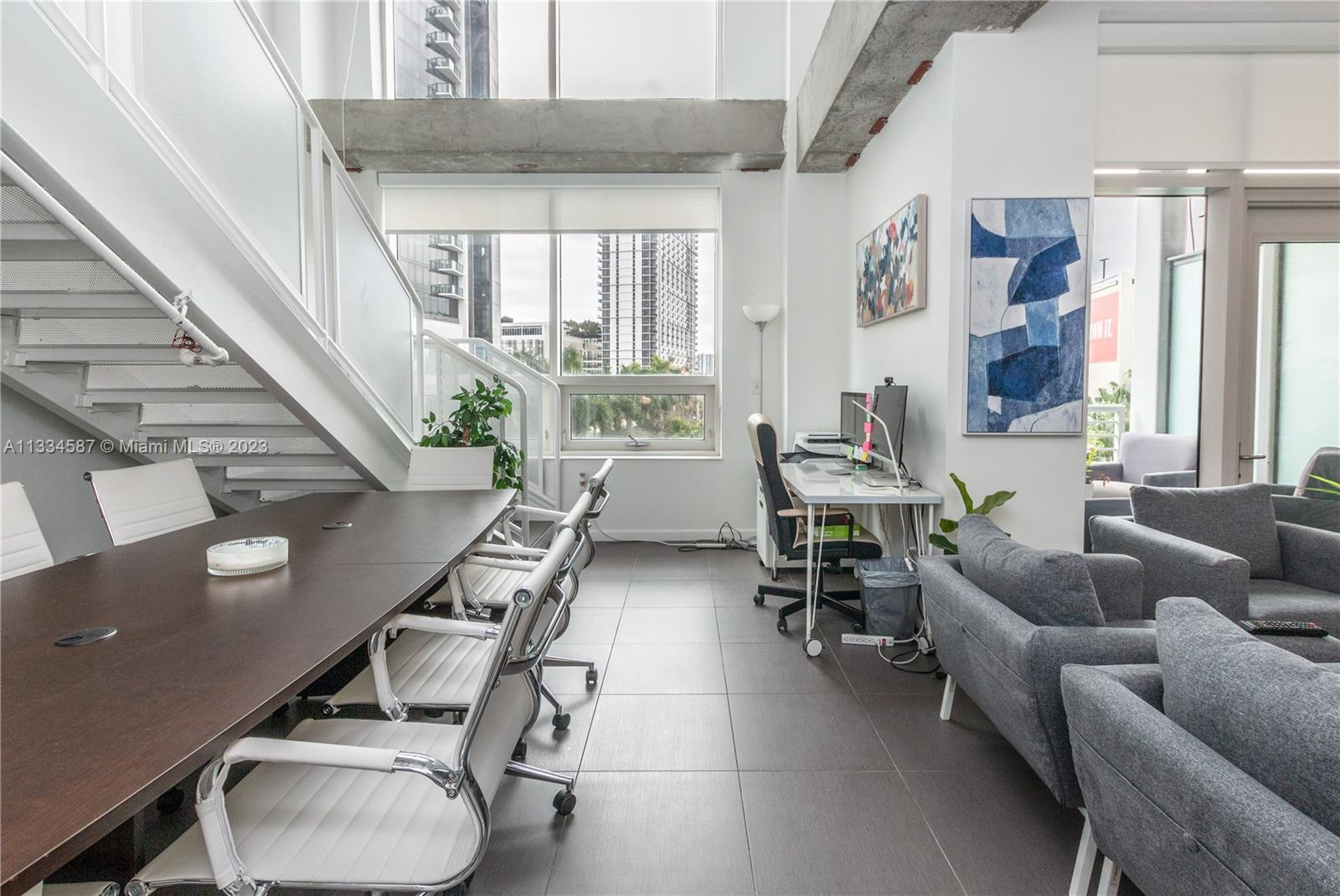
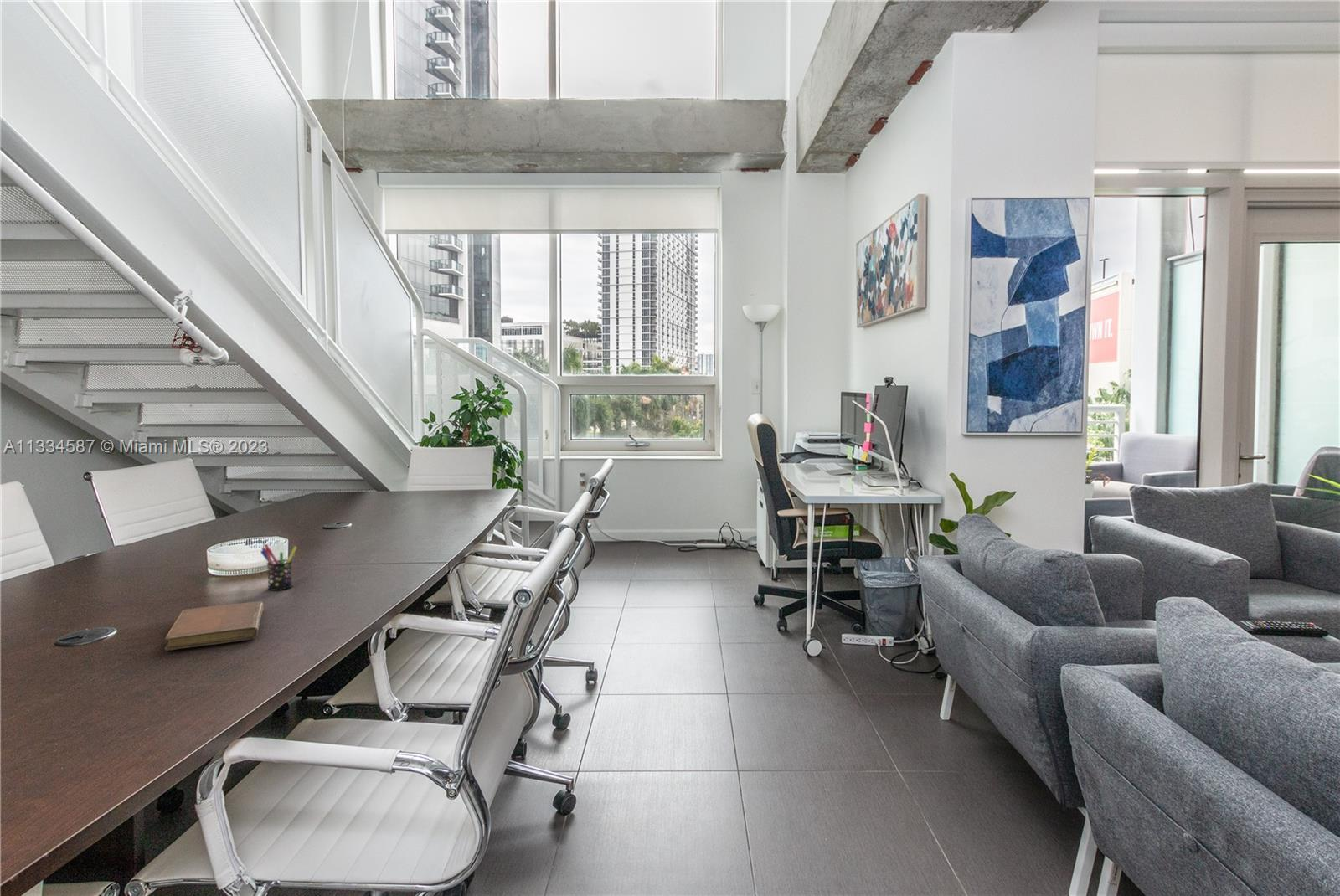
+ pen holder (278, 565)
+ notebook (219, 623)
